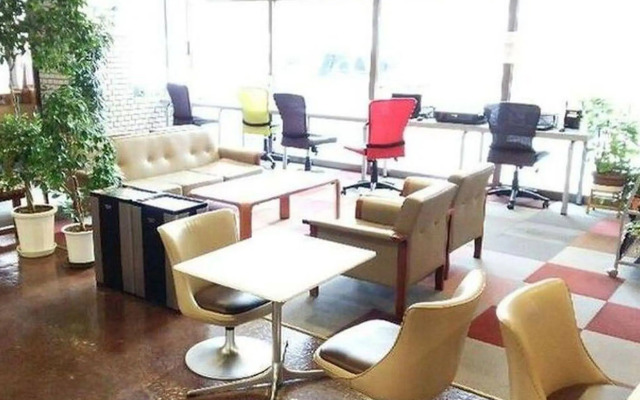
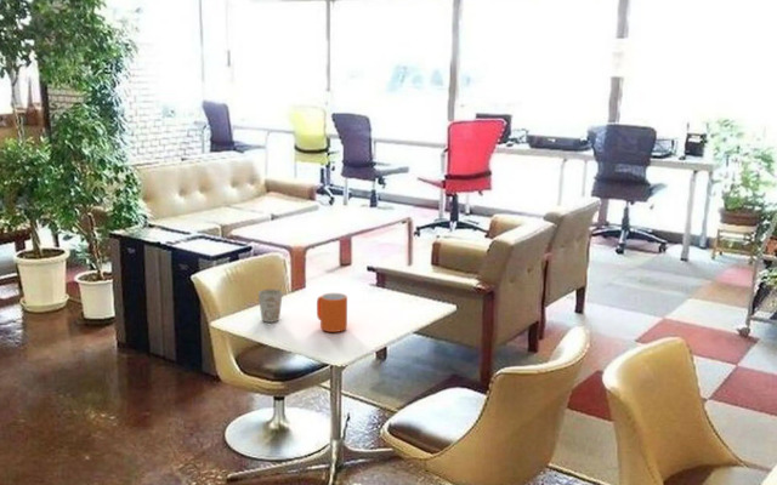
+ mug (271, 303)
+ mug (329, 312)
